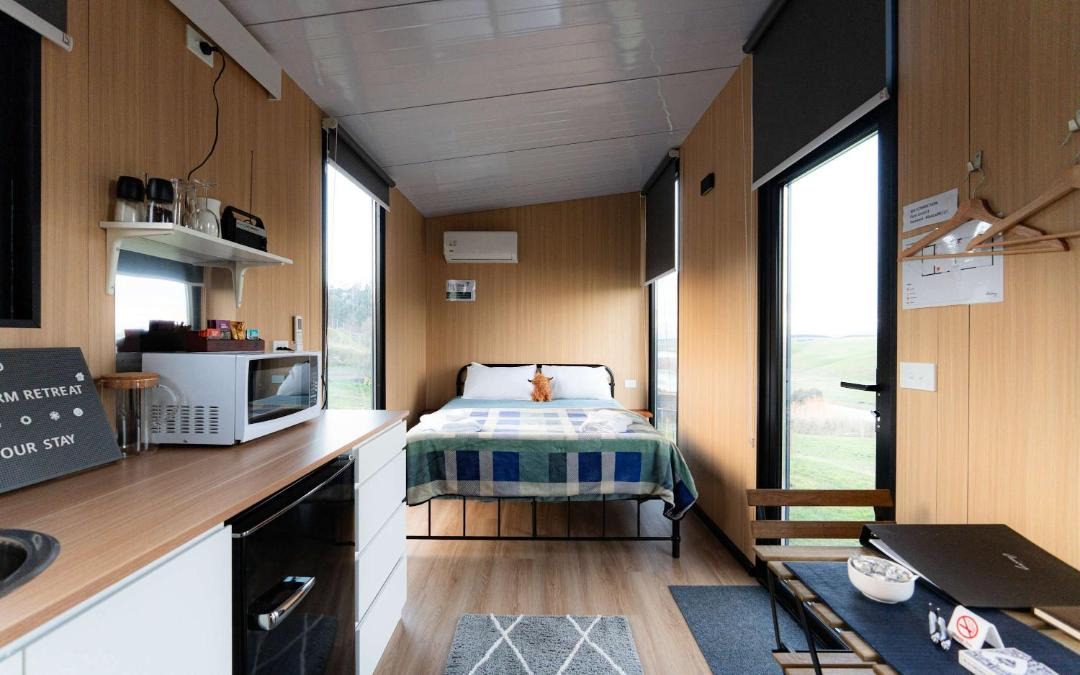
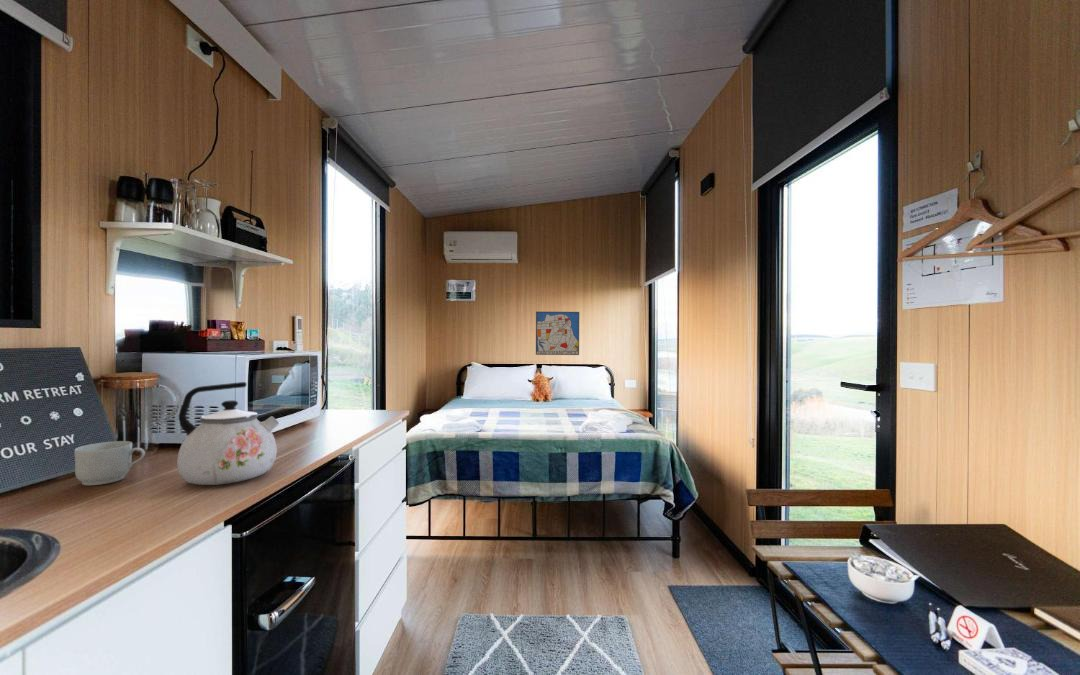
+ kettle (230, 430)
+ wall art (557, 333)
+ mug (111, 462)
